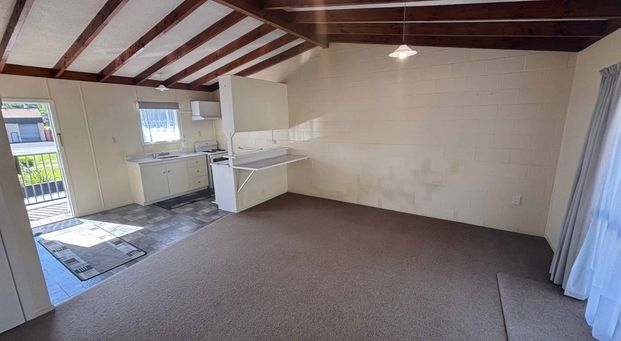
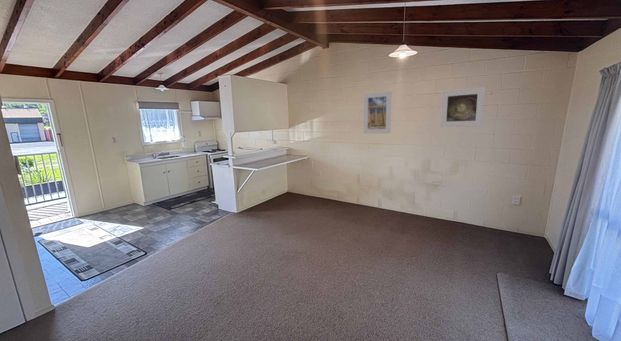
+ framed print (461, 108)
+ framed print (376, 113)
